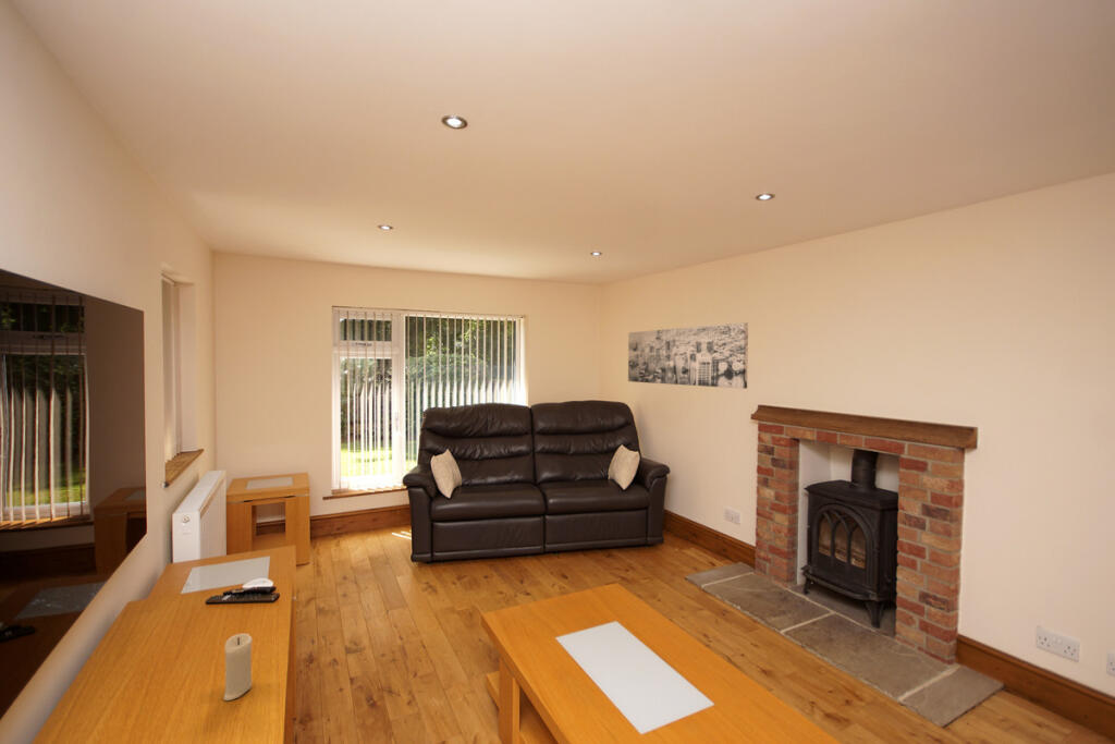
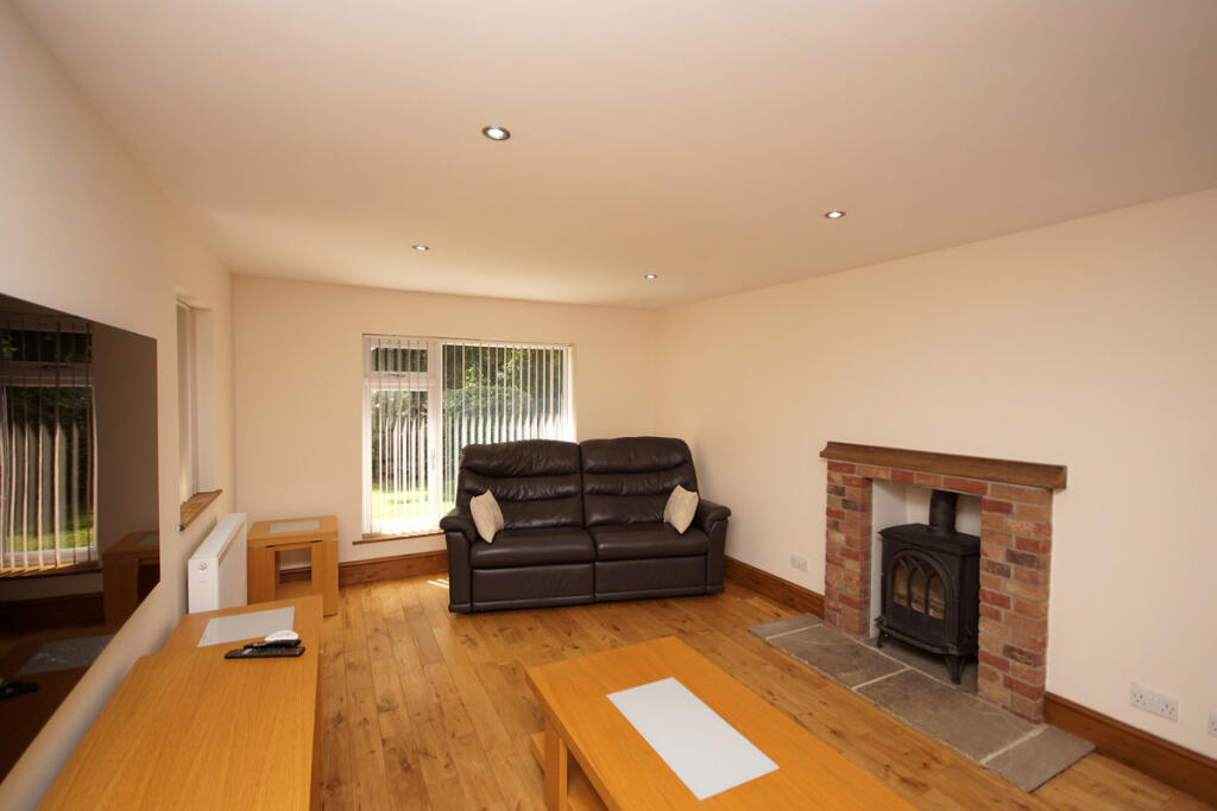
- wall art (678, 356)
- candle (237, 663)
